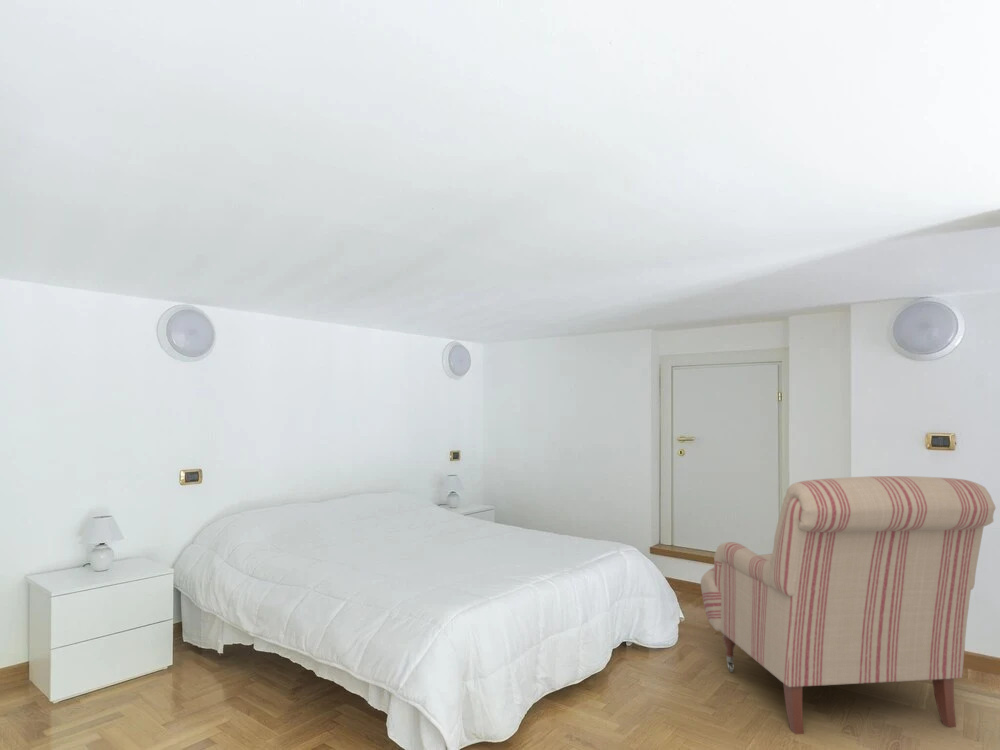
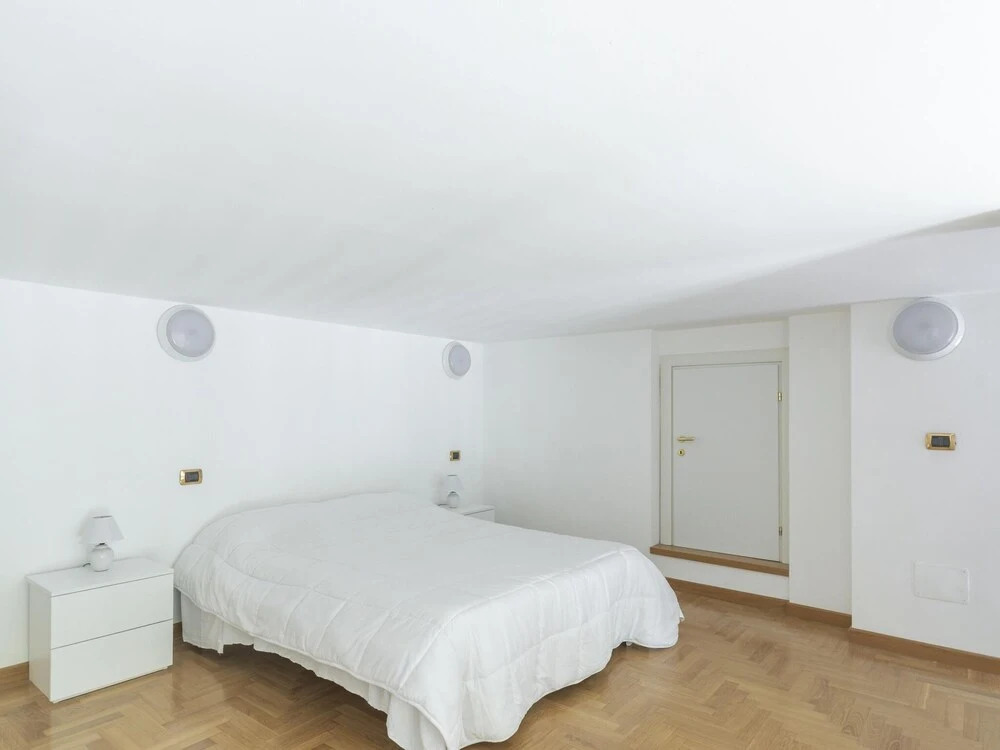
- chair (828, 579)
